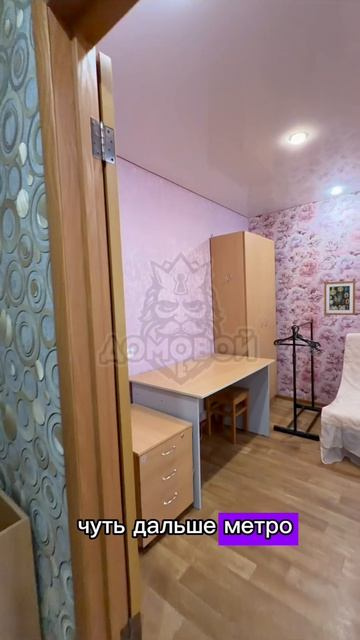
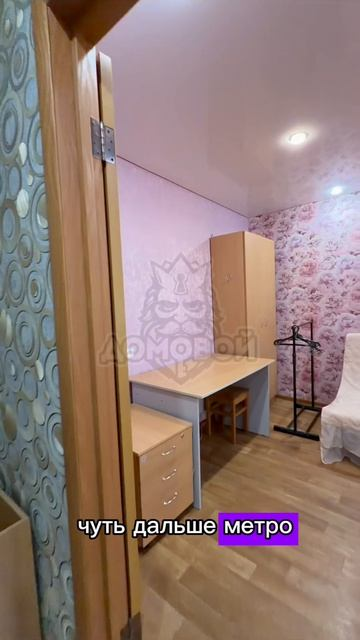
- wall art (339, 298)
